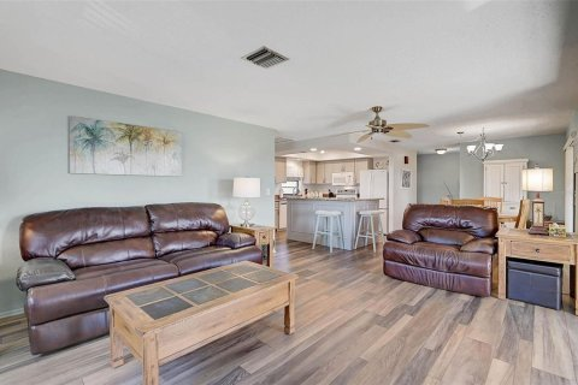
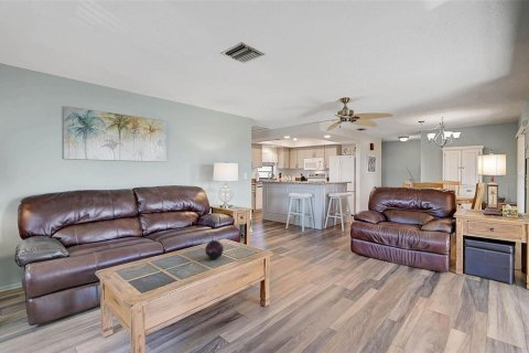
+ decorative orb (214, 249)
